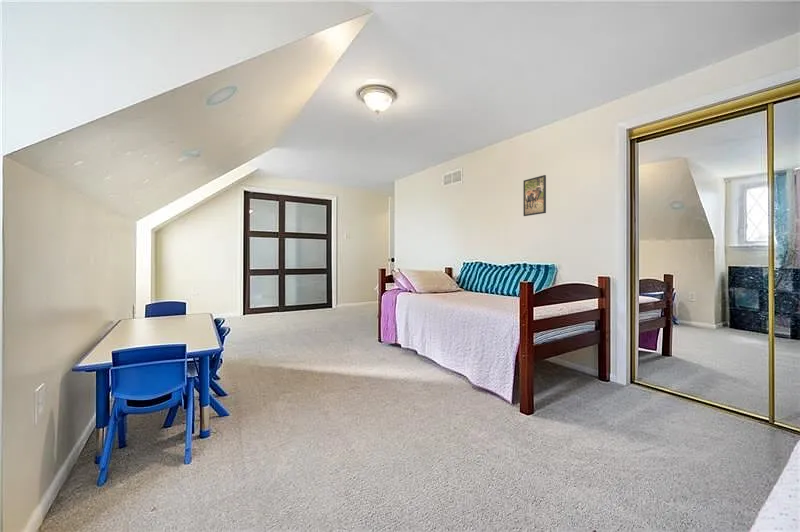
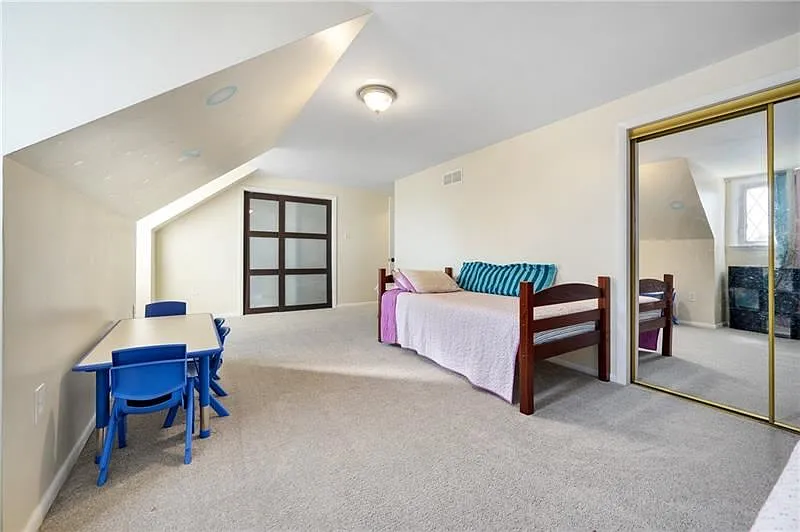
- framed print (534, 196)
